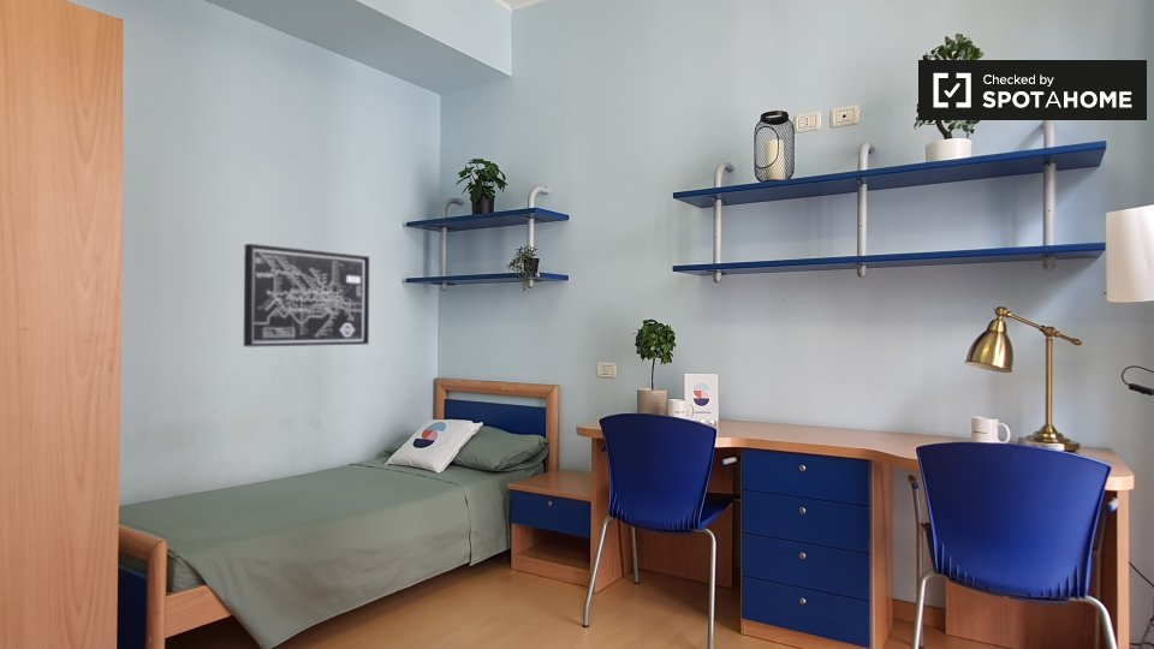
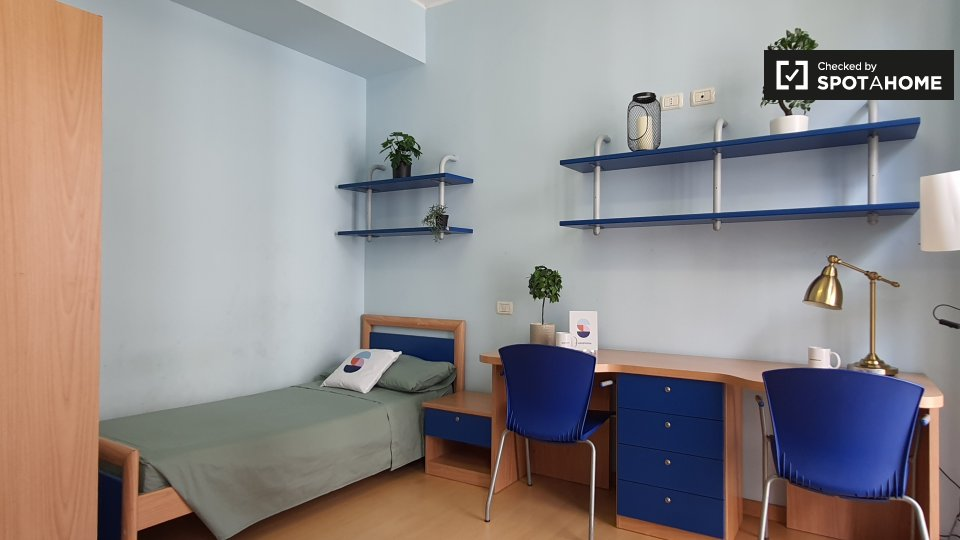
- wall art (310, 298)
